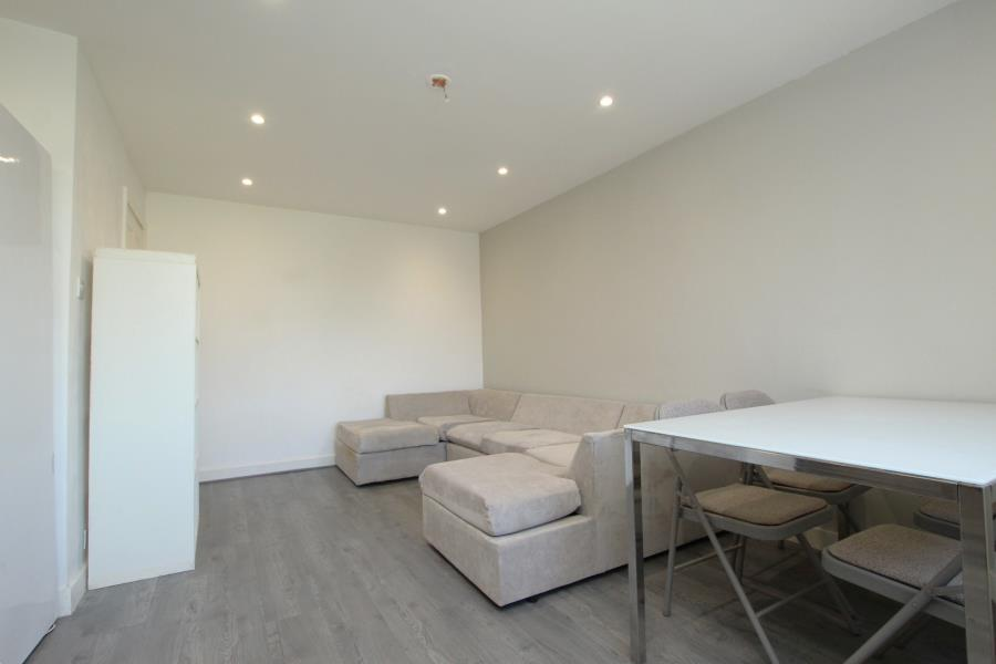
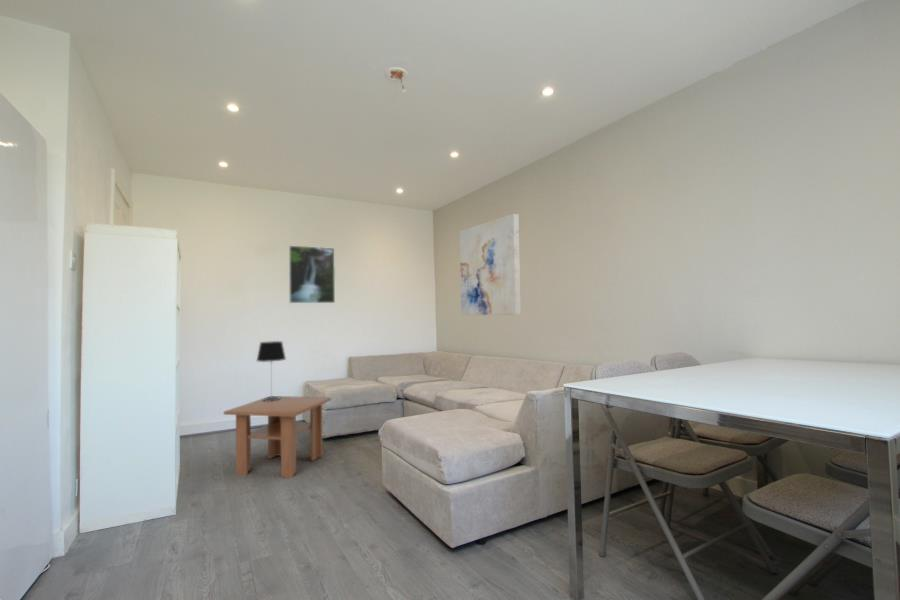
+ table lamp (271, 370)
+ coffee table (281, 434)
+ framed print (312, 274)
+ wall art (487, 269)
